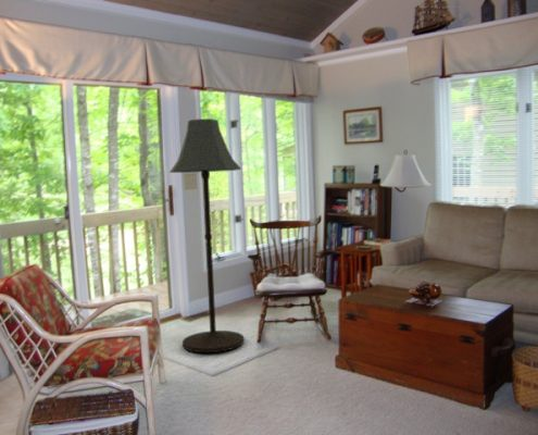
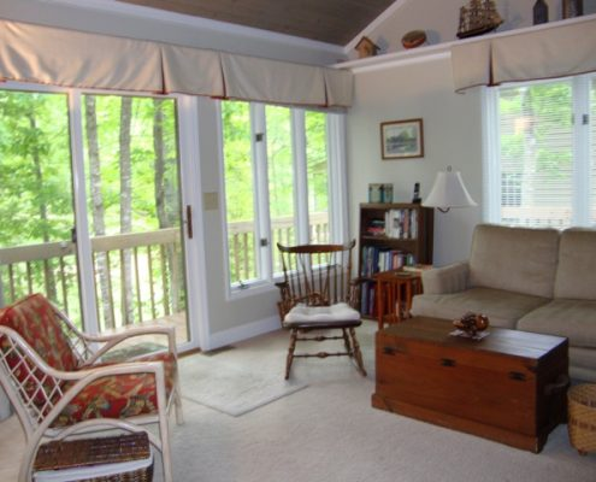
- floor lamp (208, 233)
